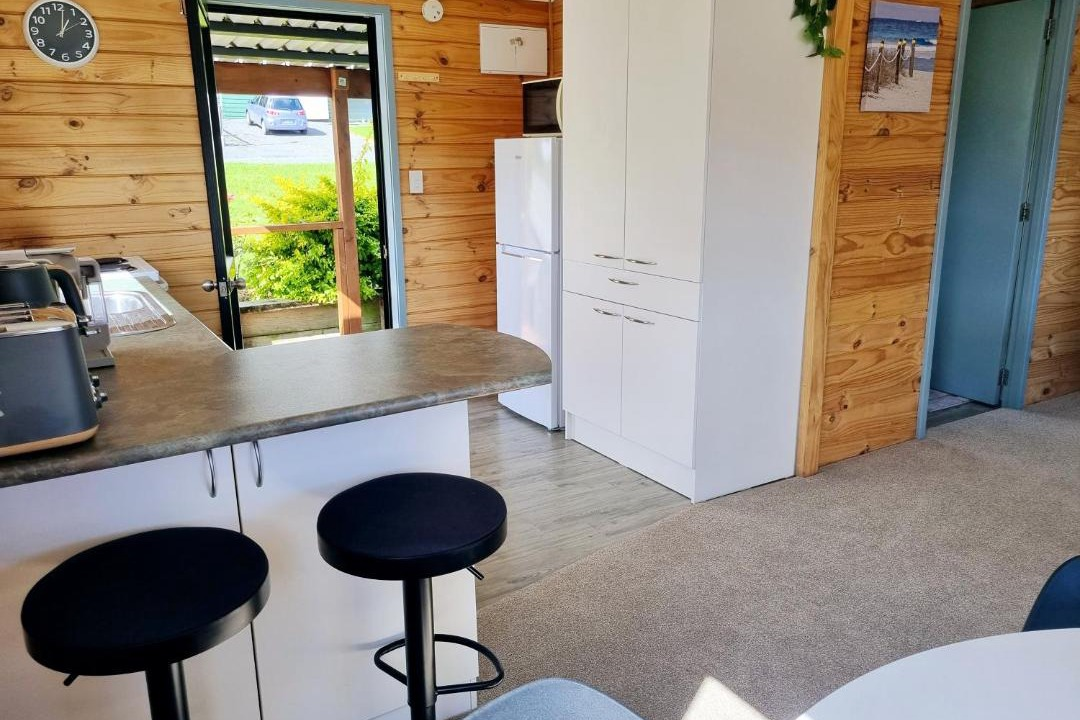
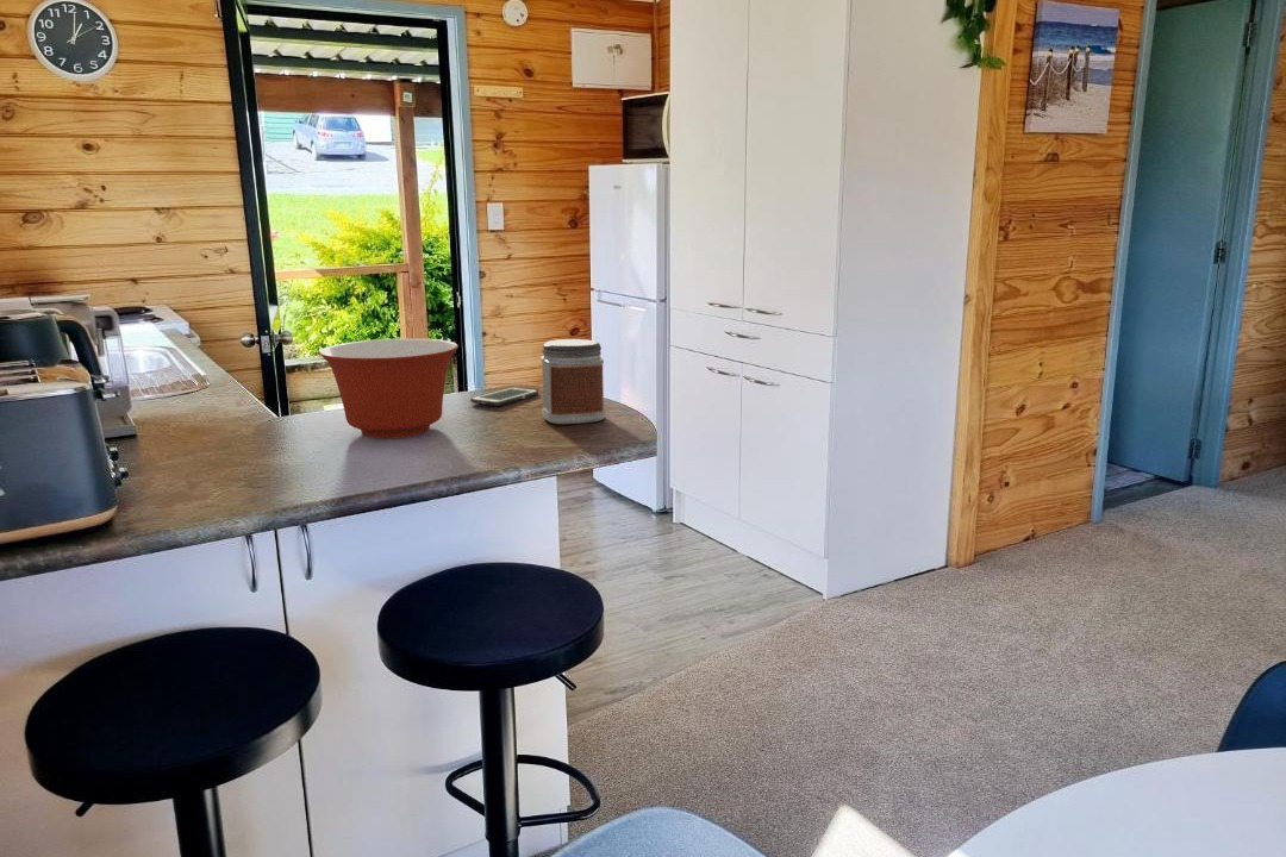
+ jar (572, 380)
+ mixing bowl (392, 389)
+ cell phone (505, 396)
